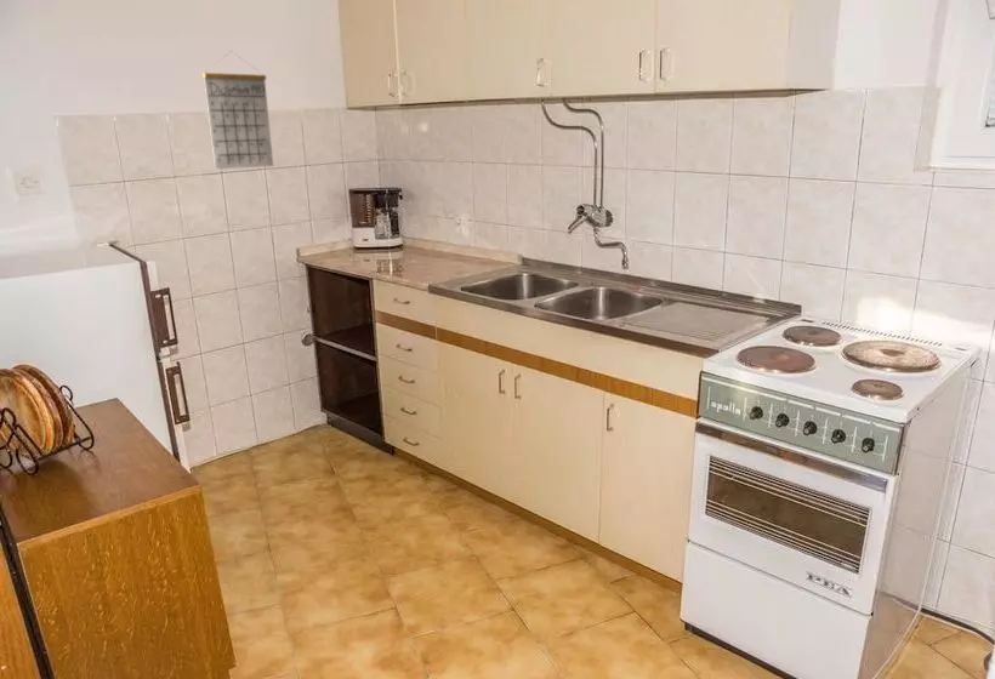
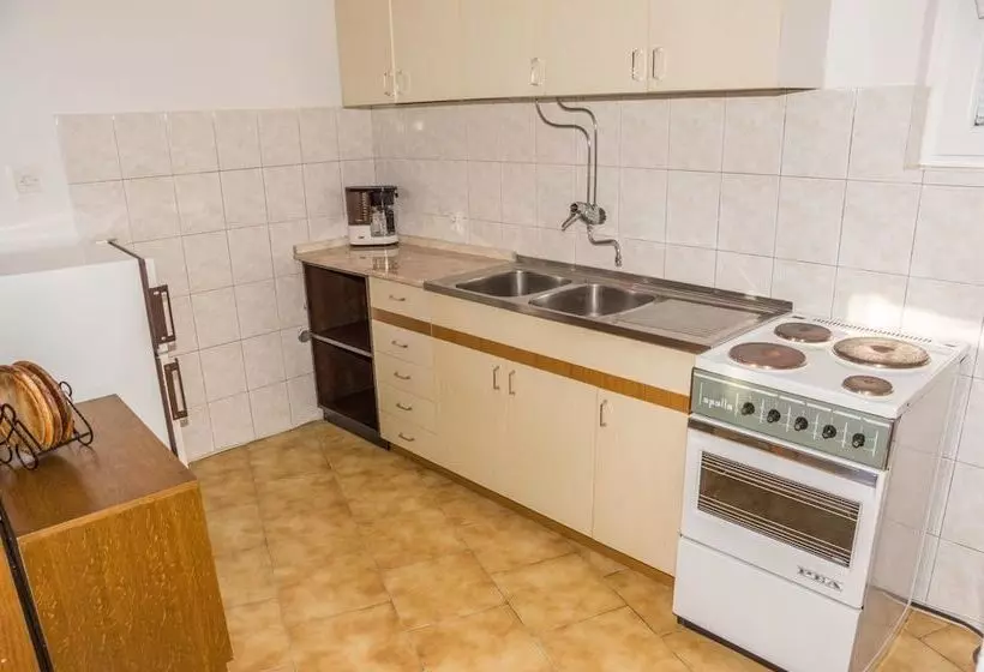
- calendar (238, 109)
